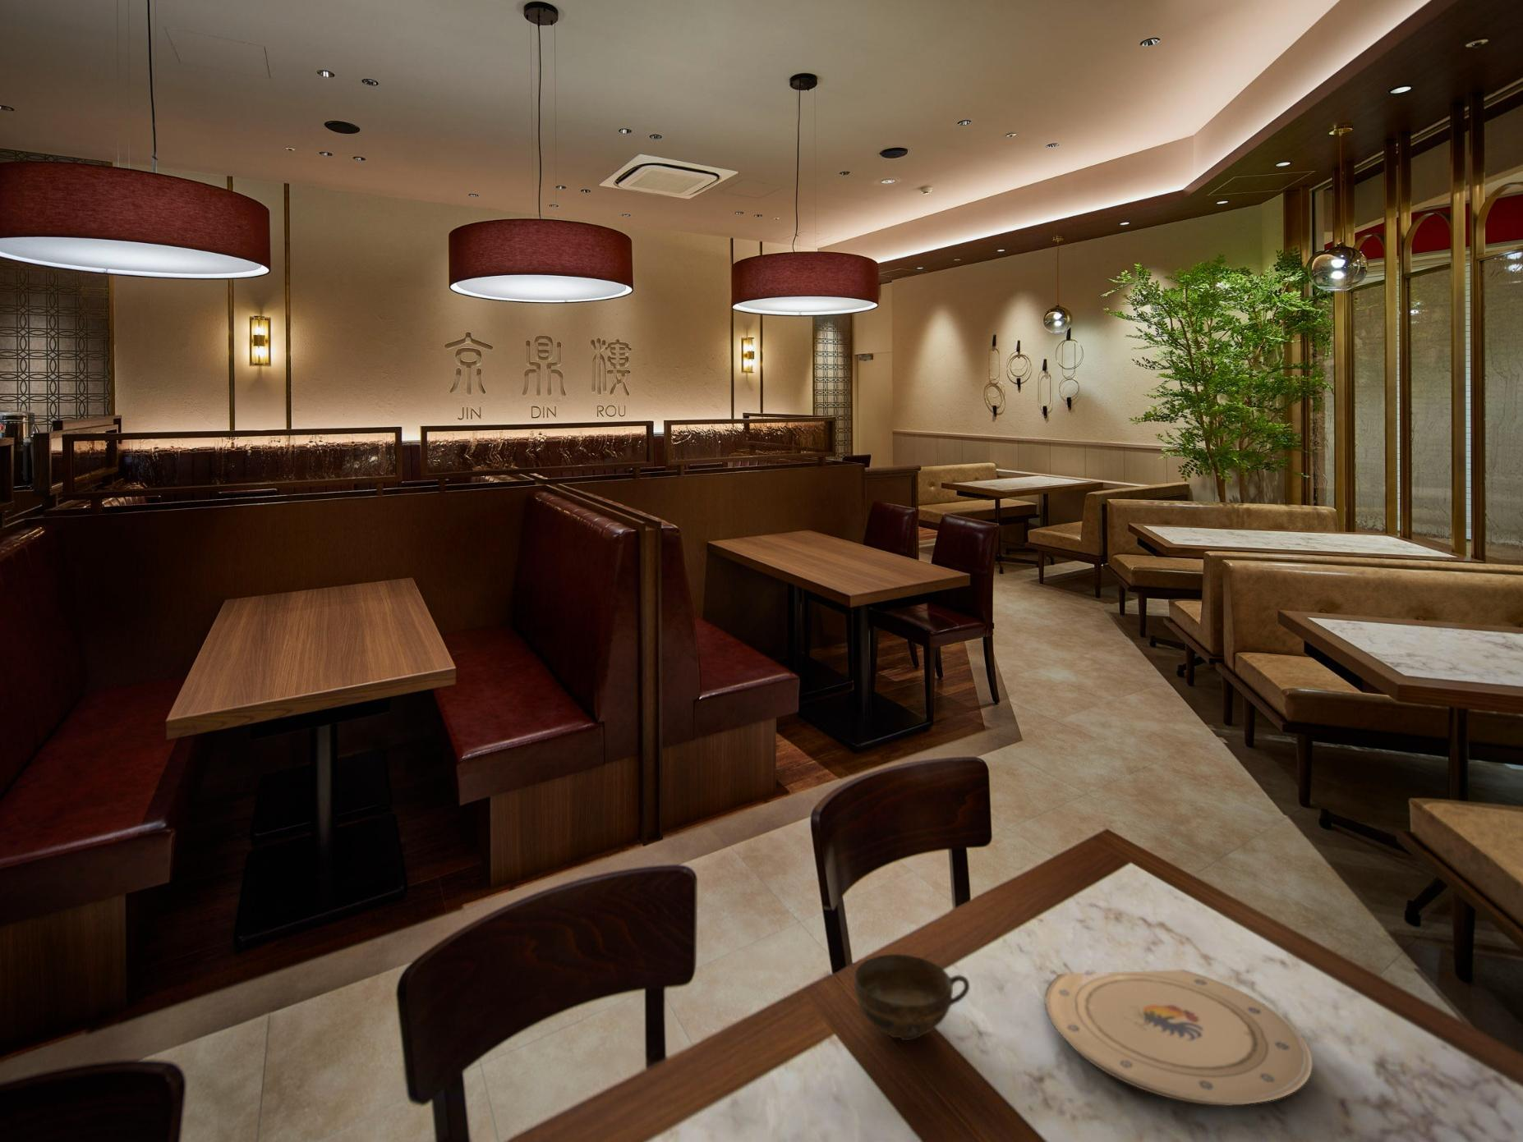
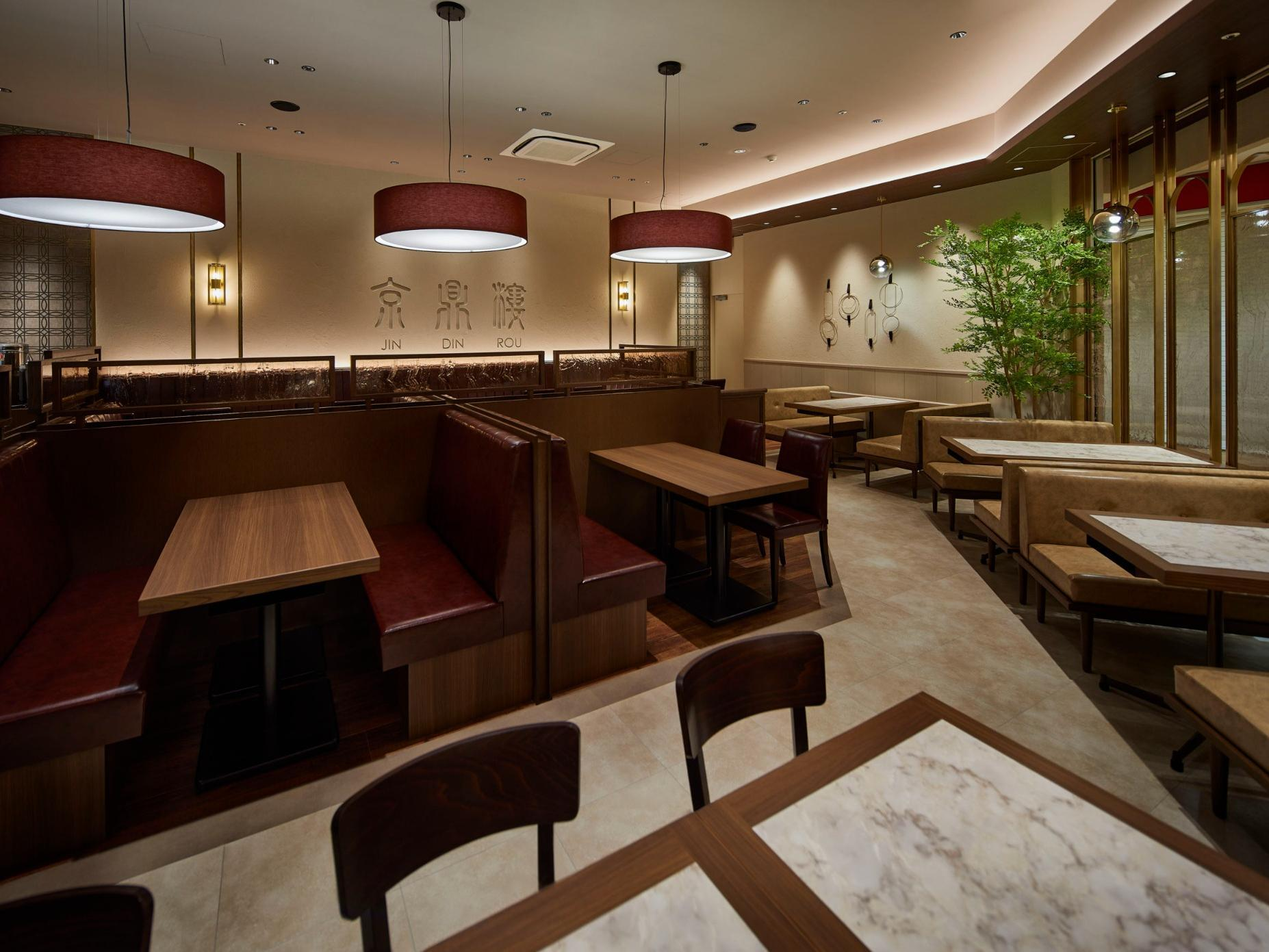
- cup (912, 1002)
- plate (1169, 1027)
